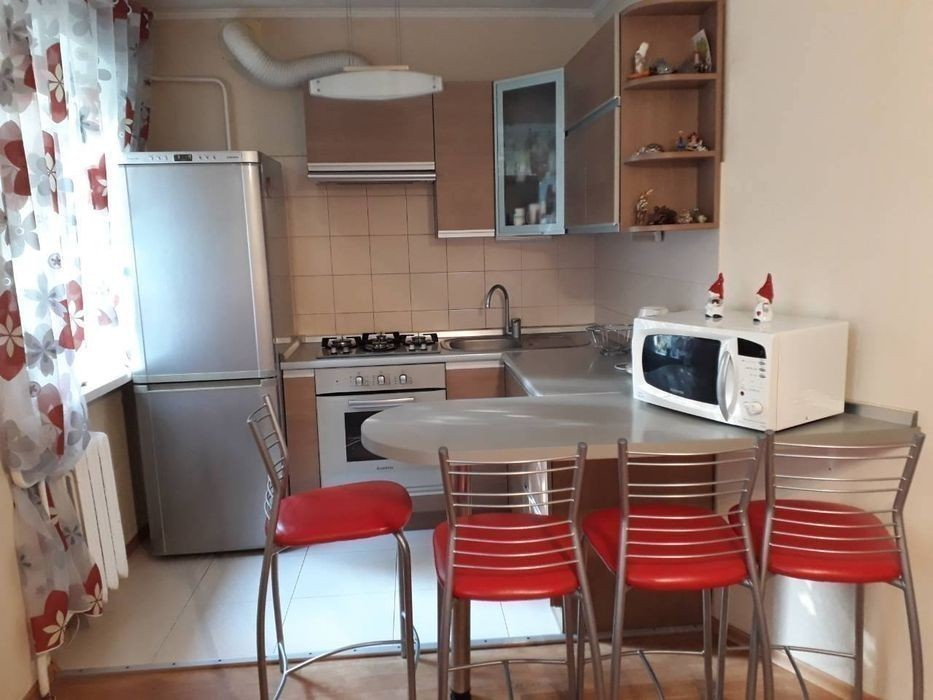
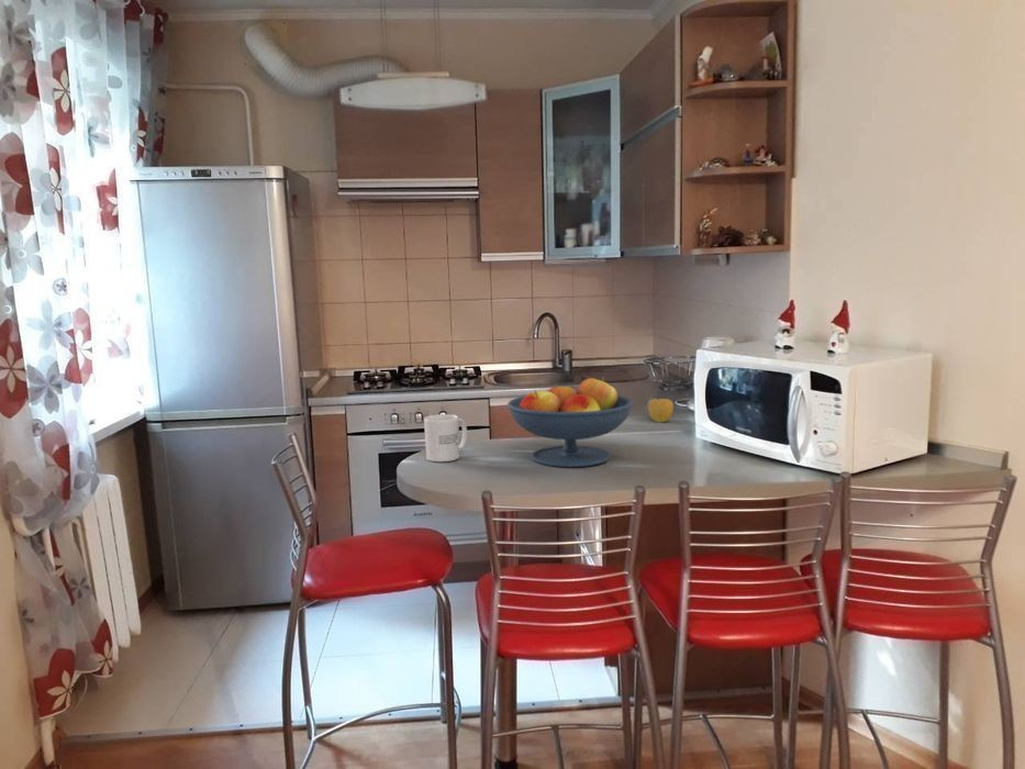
+ apple (660, 410)
+ fruit bowl (569, 420)
+ mug (444, 436)
